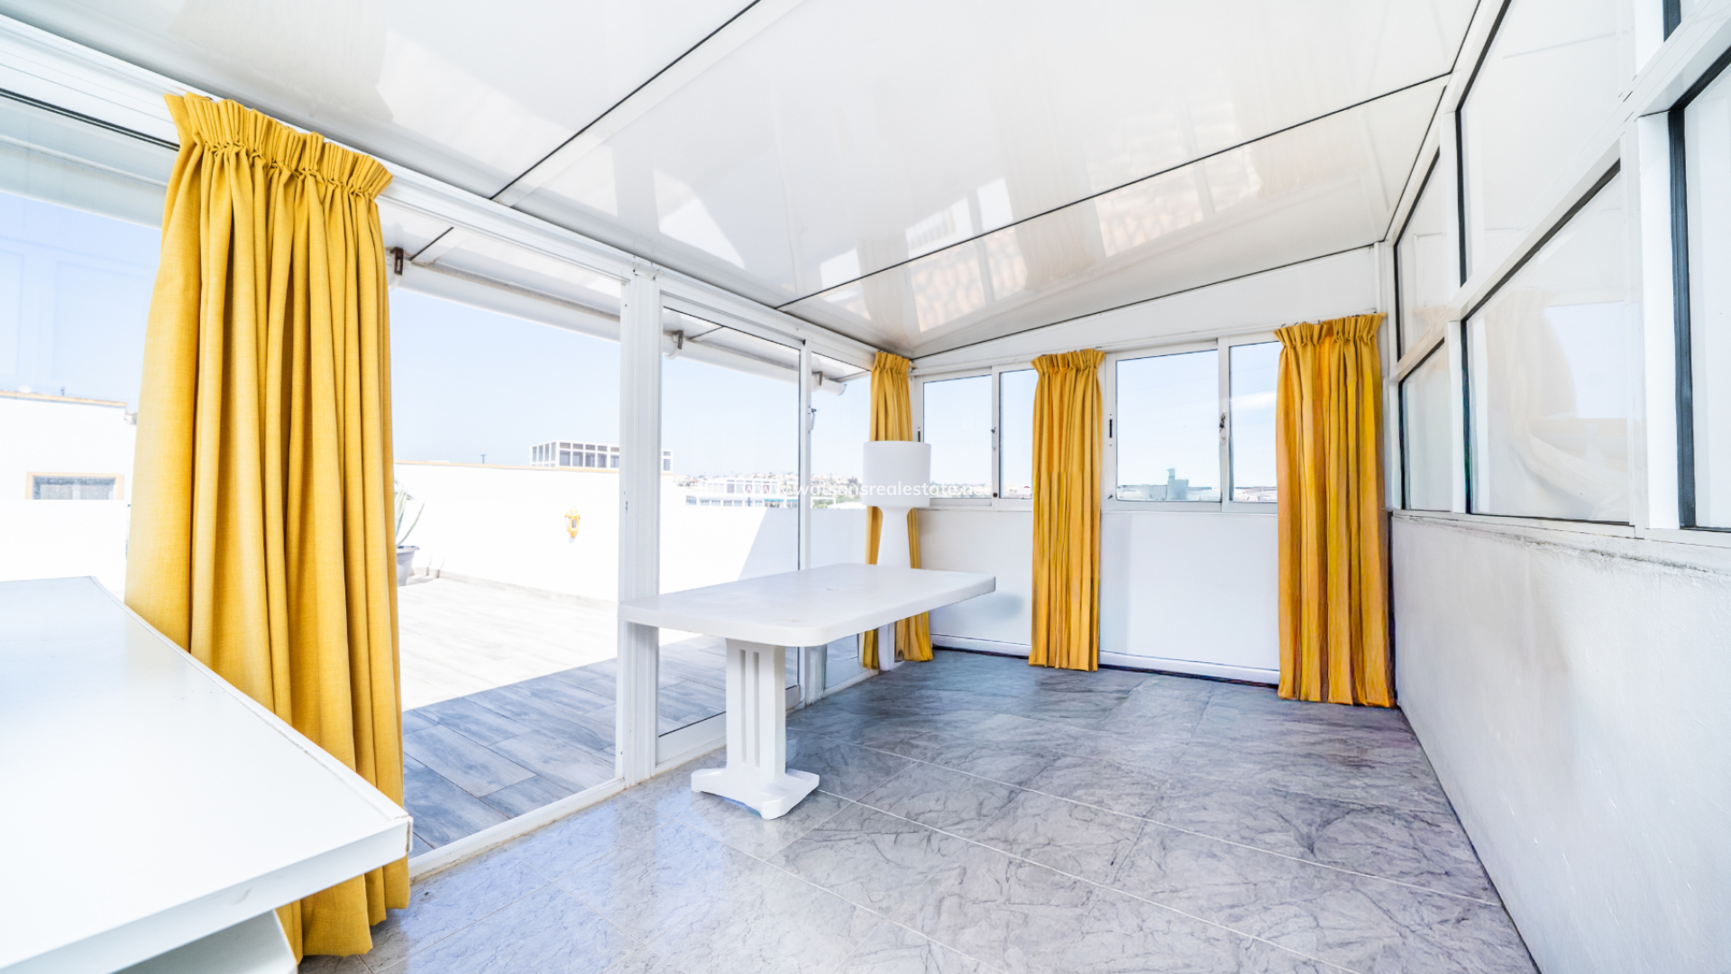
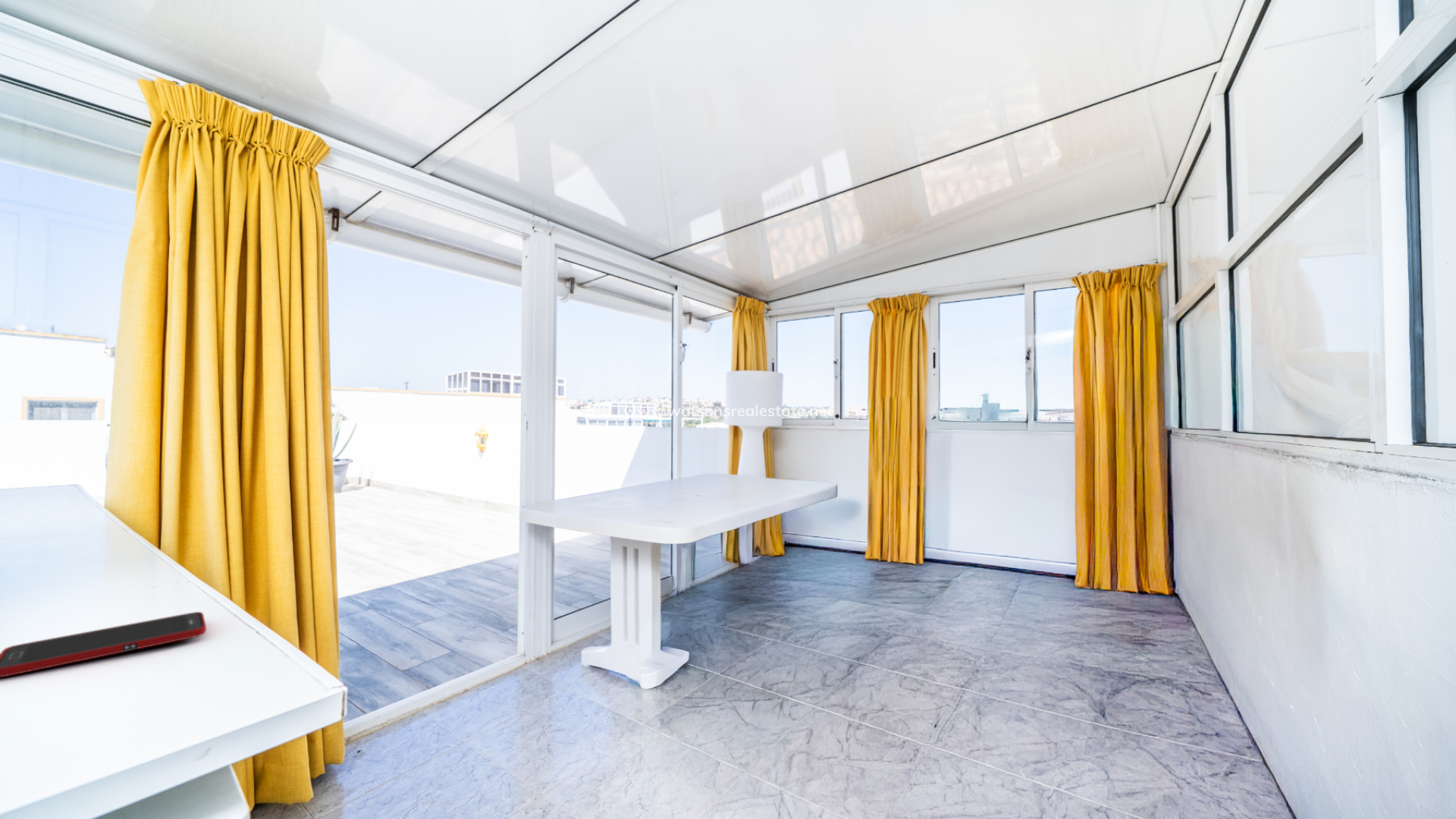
+ cell phone (109, 641)
